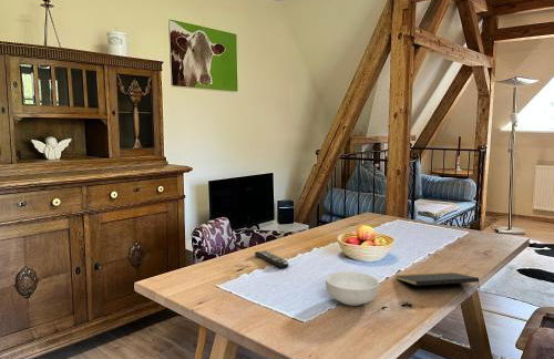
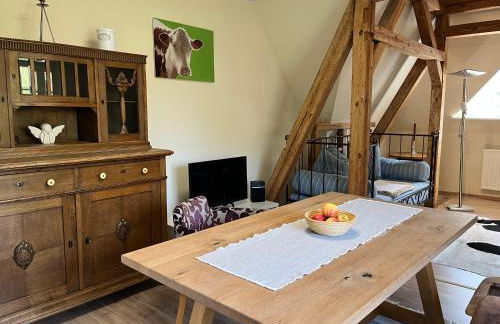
- notepad (434, 278)
- remote control (270, 258)
- cereal bowl (351, 290)
